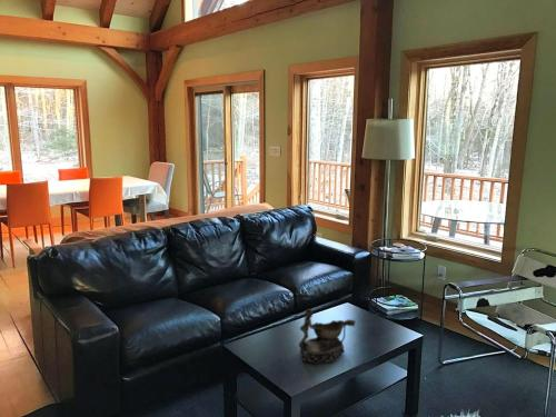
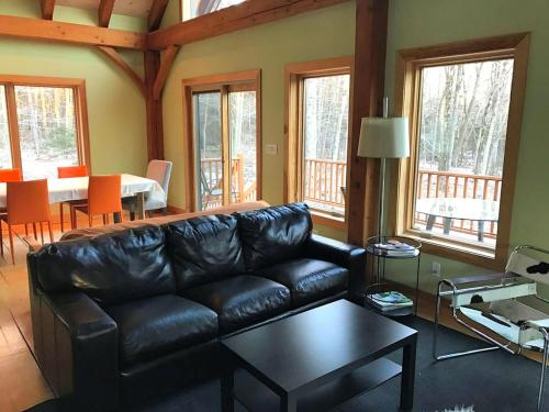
- decorative bowl (325, 329)
